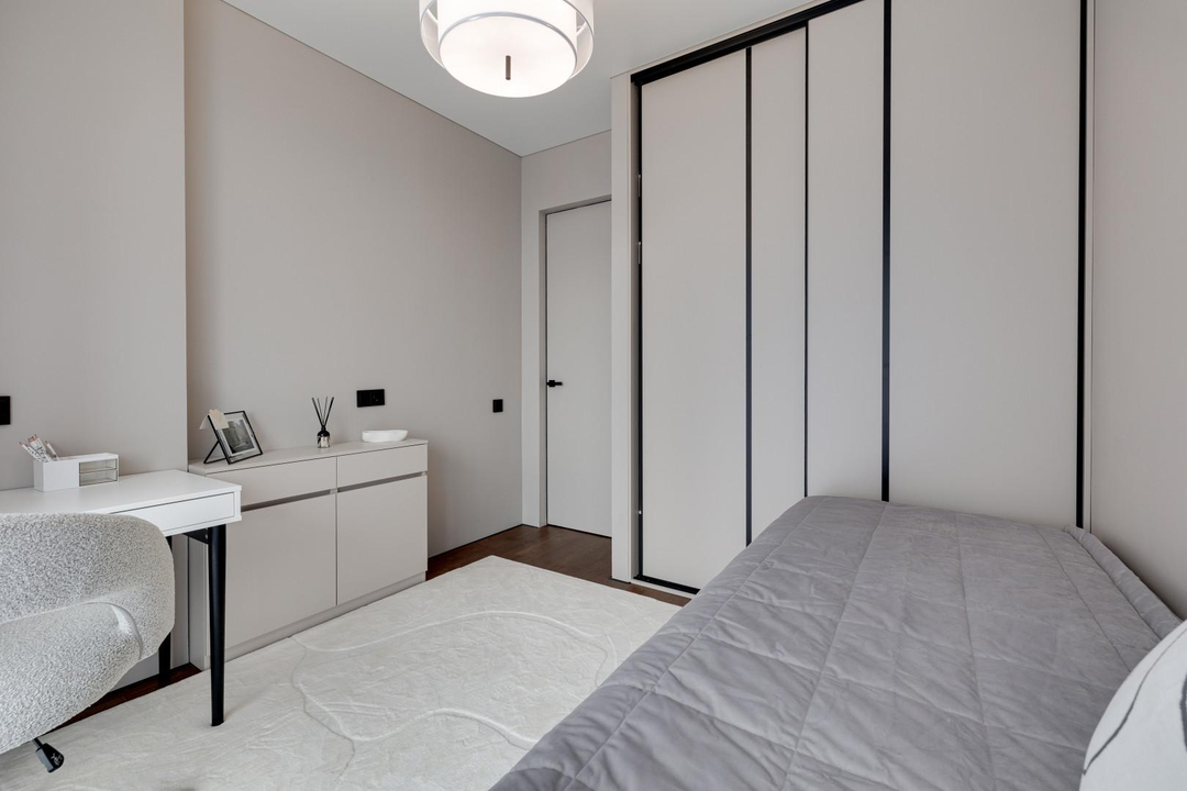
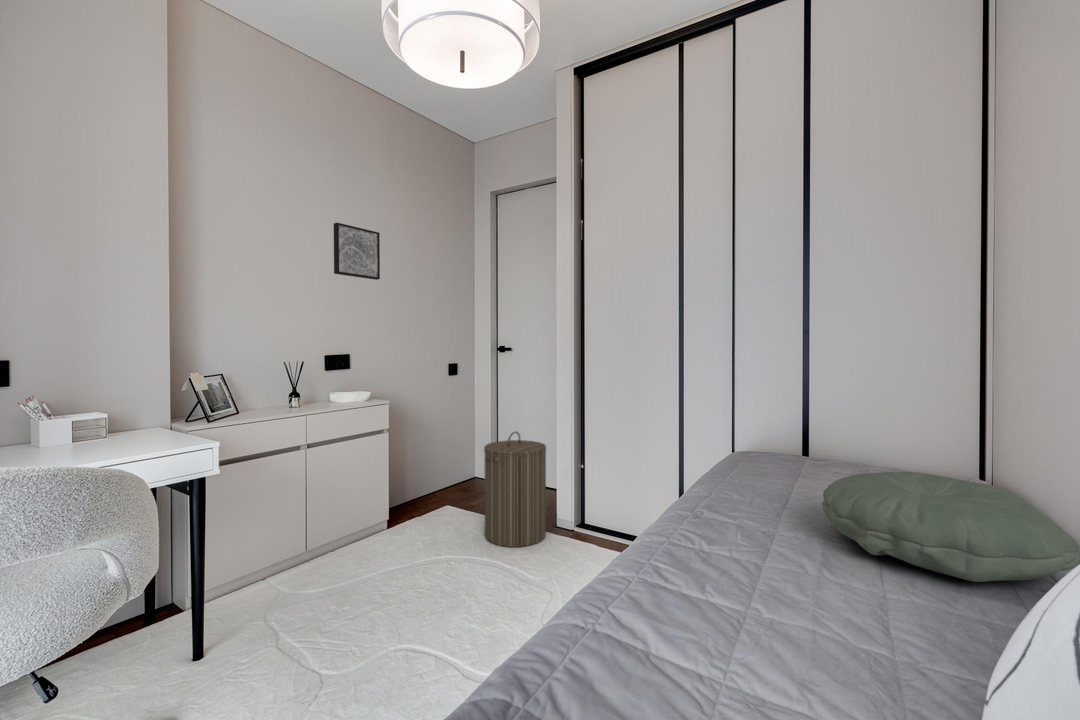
+ wall art (357, 252)
+ laundry hamper (515, 483)
+ pillow (927, 517)
